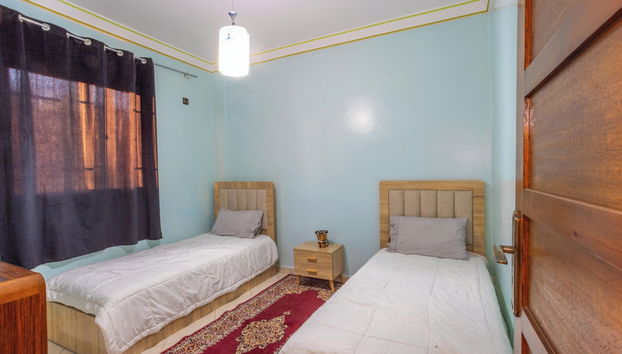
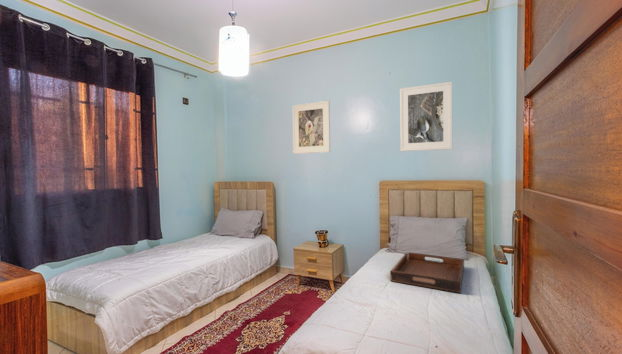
+ serving tray (429, 269)
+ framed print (425, 117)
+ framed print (310, 128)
